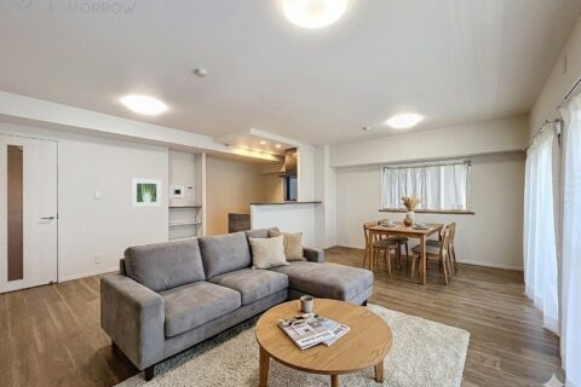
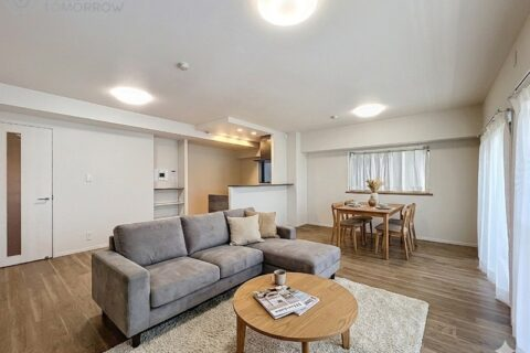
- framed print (146, 192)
